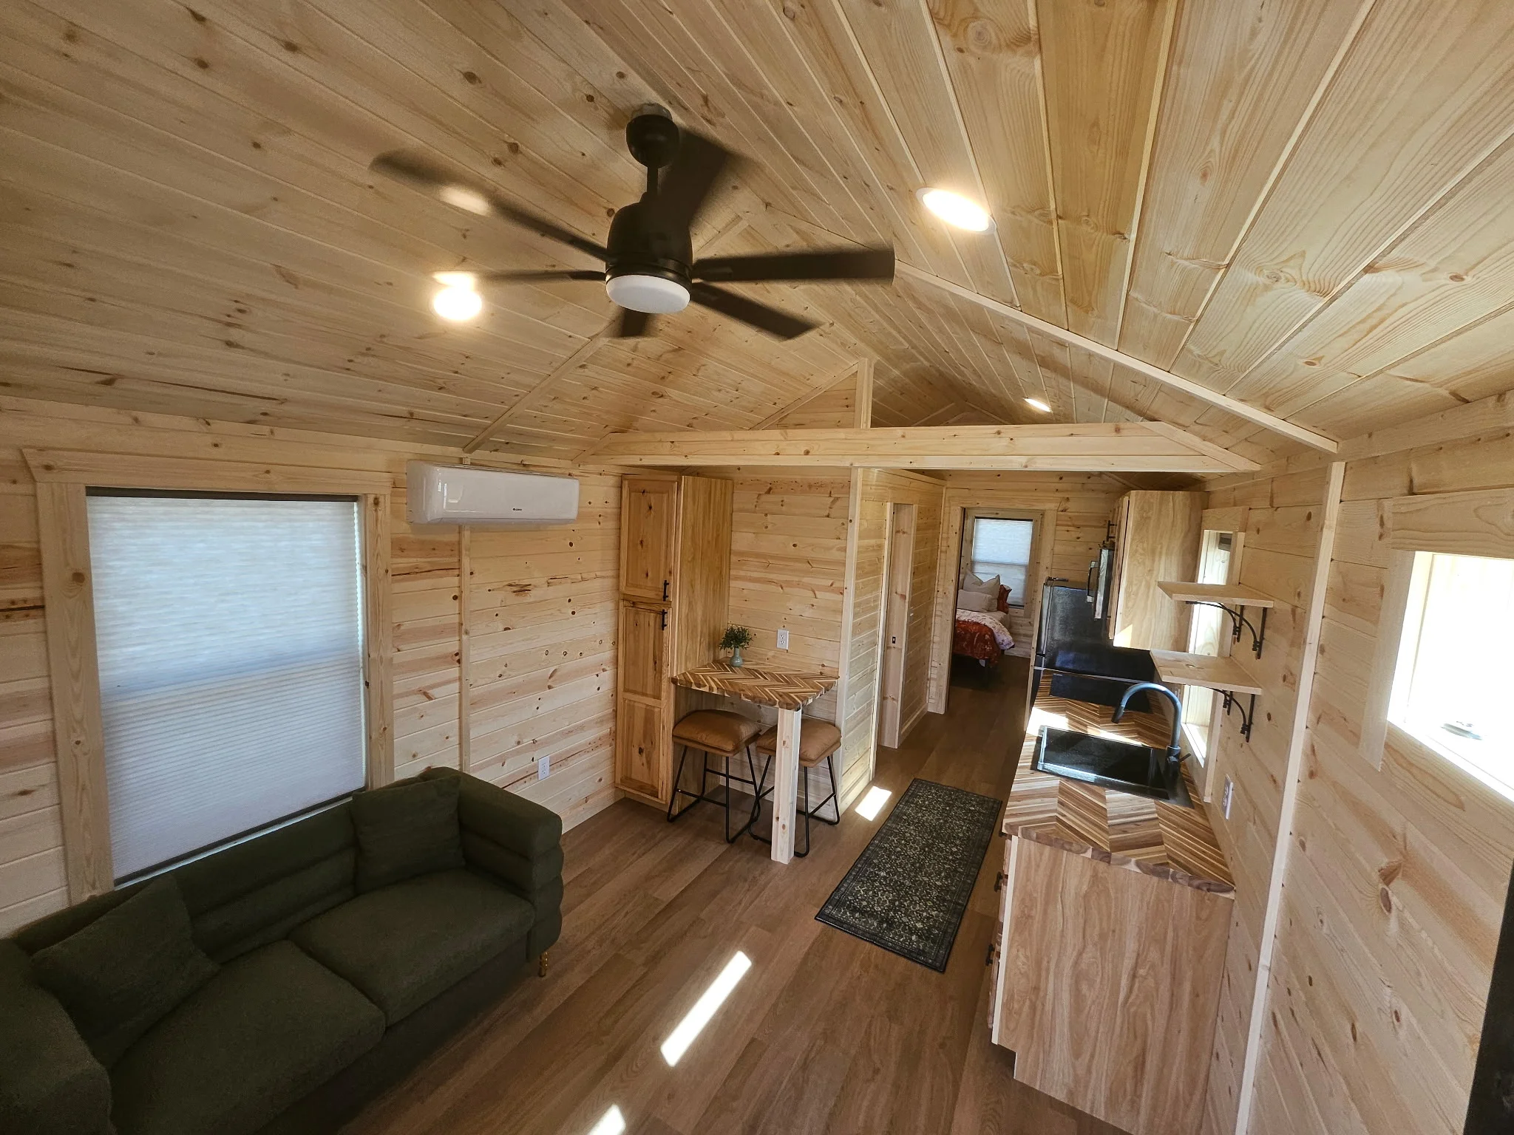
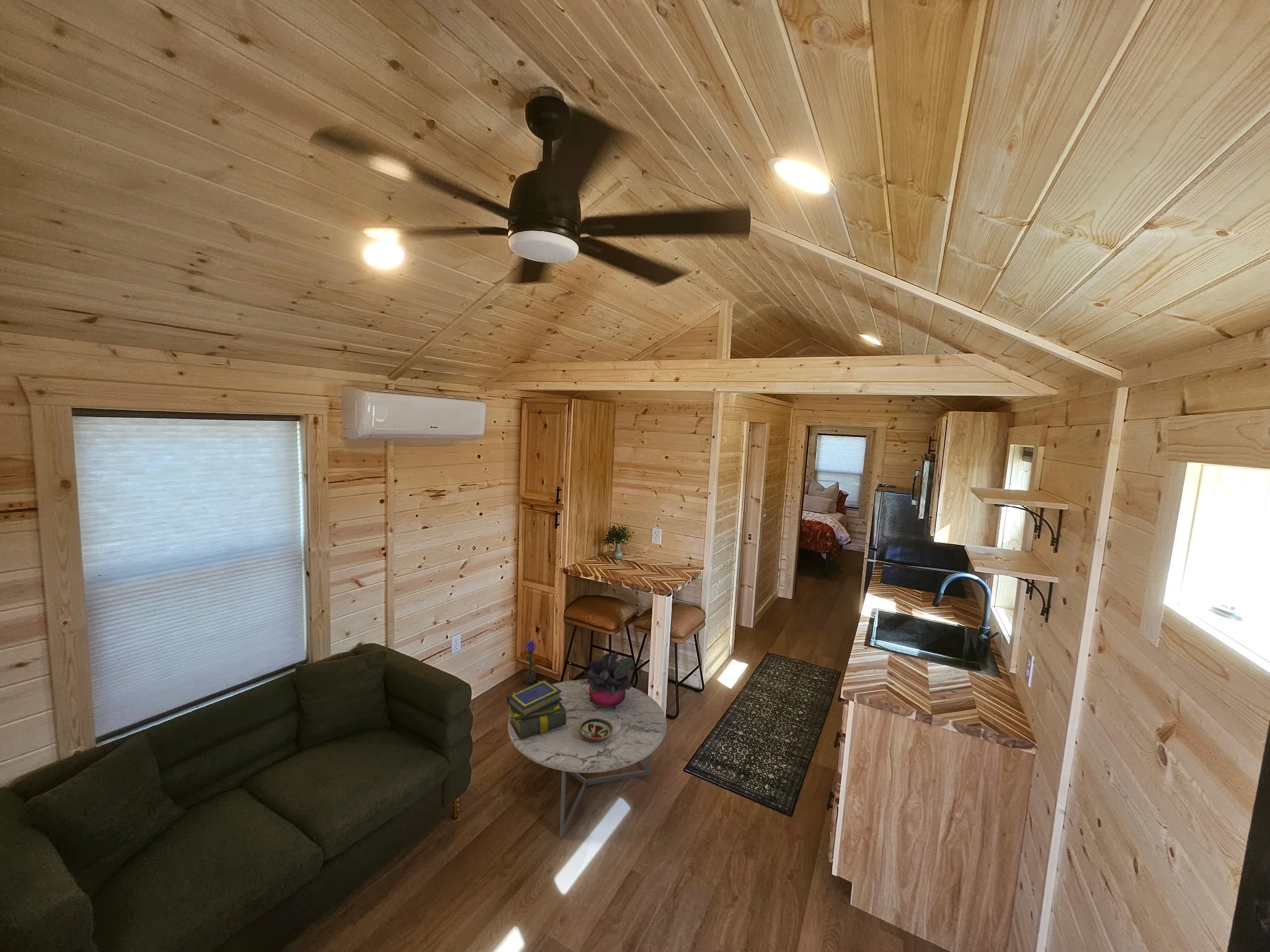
+ decorative bowl (596, 731)
+ potted plant (608, 676)
+ stack of books (536, 708)
+ potted flower (530, 660)
+ coffee table (587, 751)
